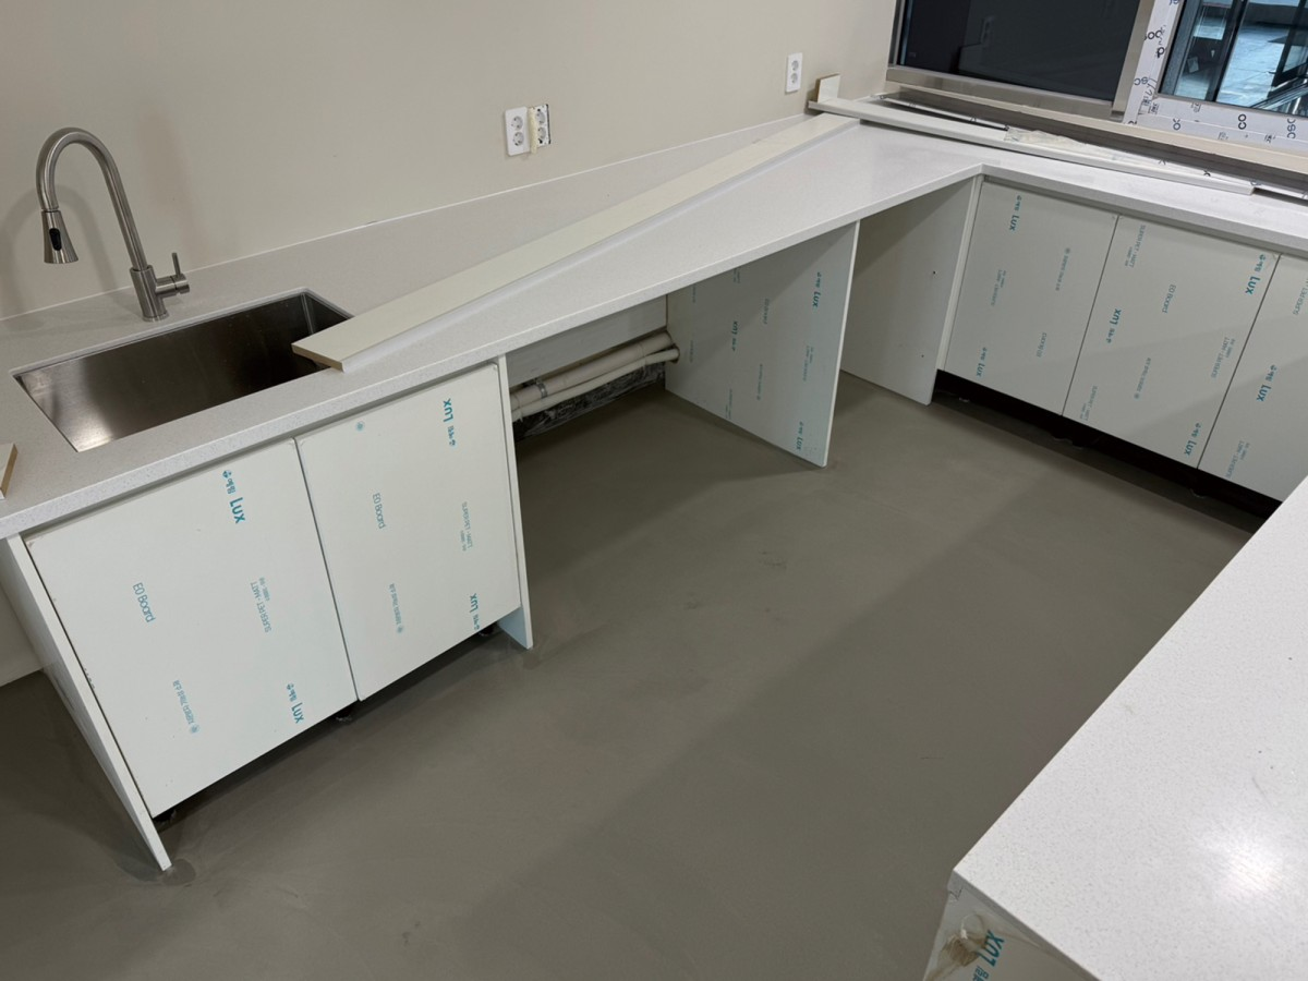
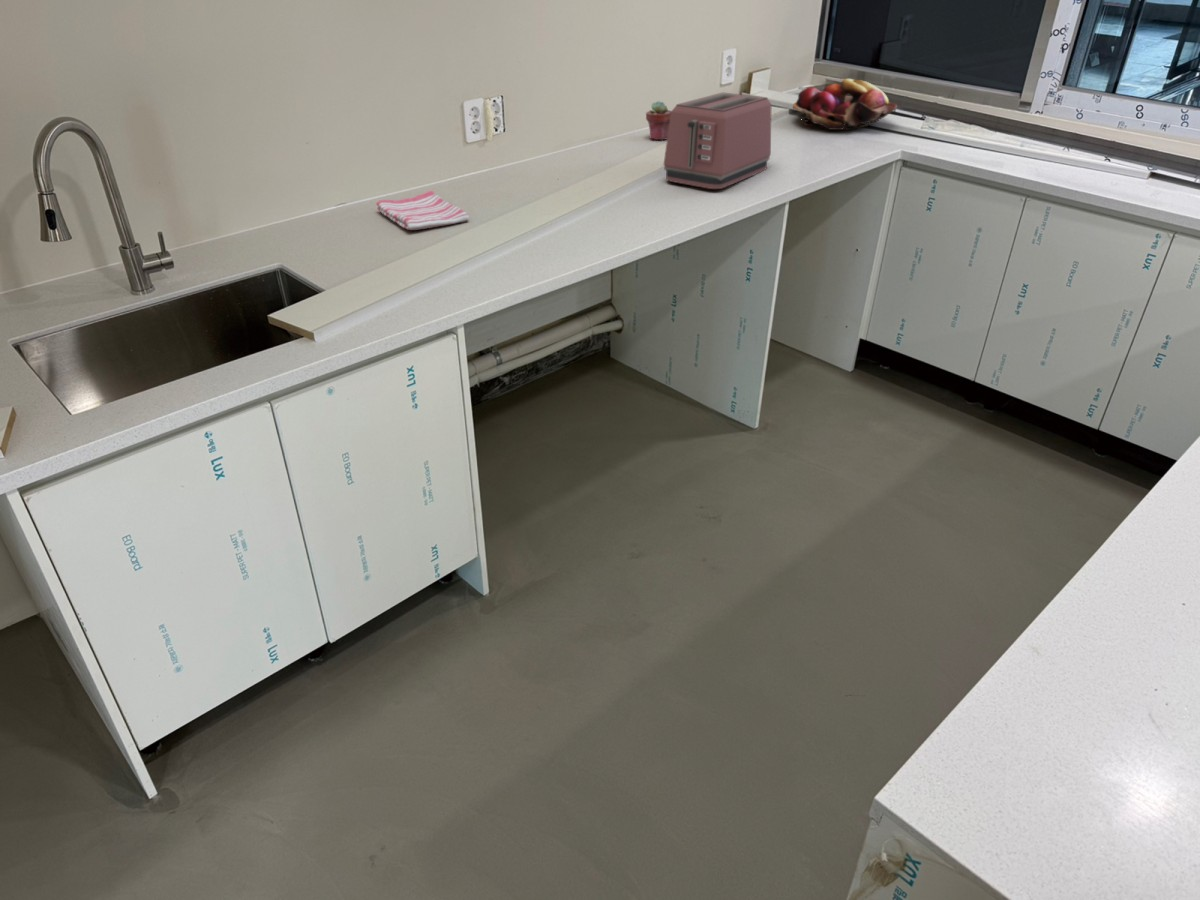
+ fruit basket (845, 102)
+ dish towel (421, 209)
+ toaster (718, 139)
+ potted succulent (659, 119)
